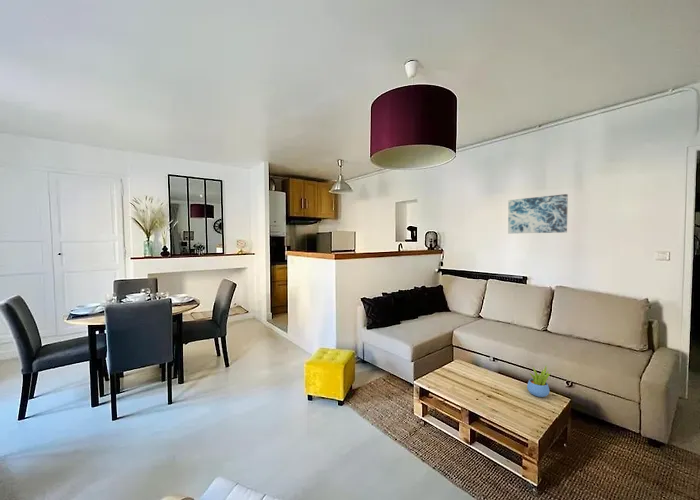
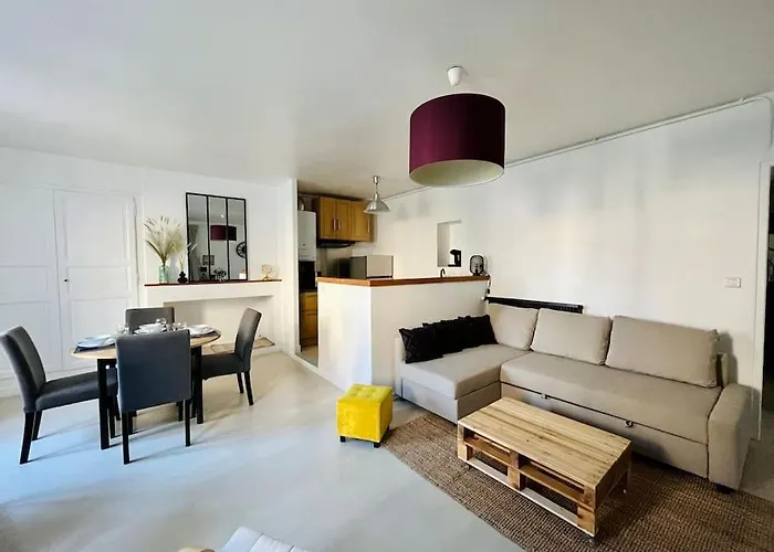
- succulent plant (538, 380)
- wall art (535, 215)
